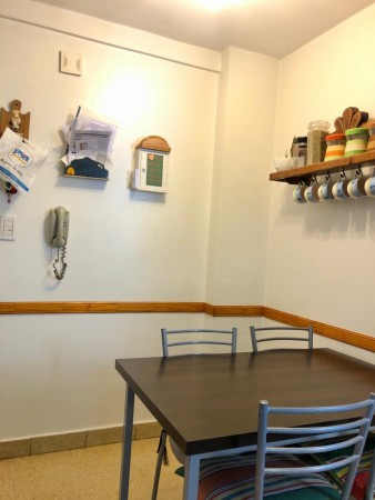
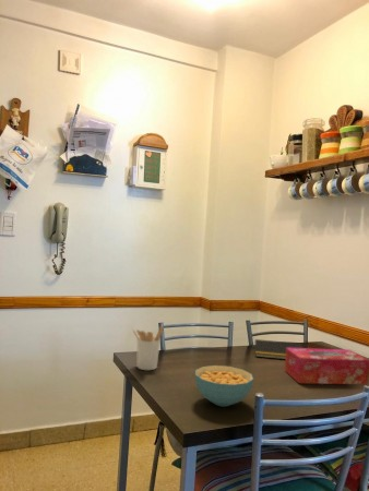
+ cereal bowl (223, 388)
+ utensil holder (146, 347)
+ tissue box (325, 366)
+ notepad (278, 349)
